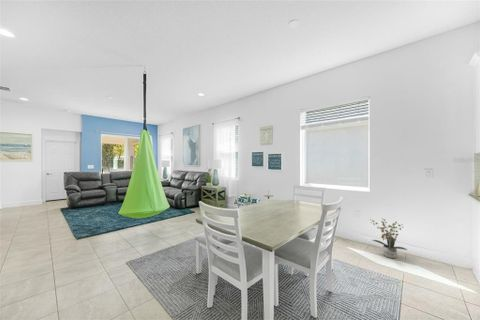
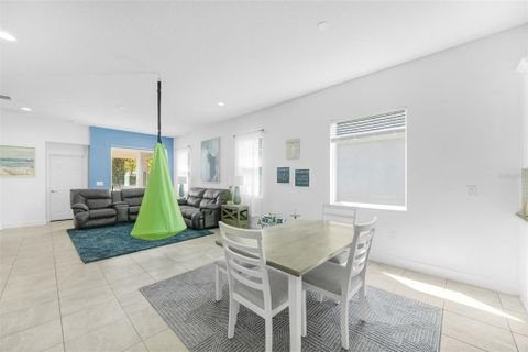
- potted plant (387, 237)
